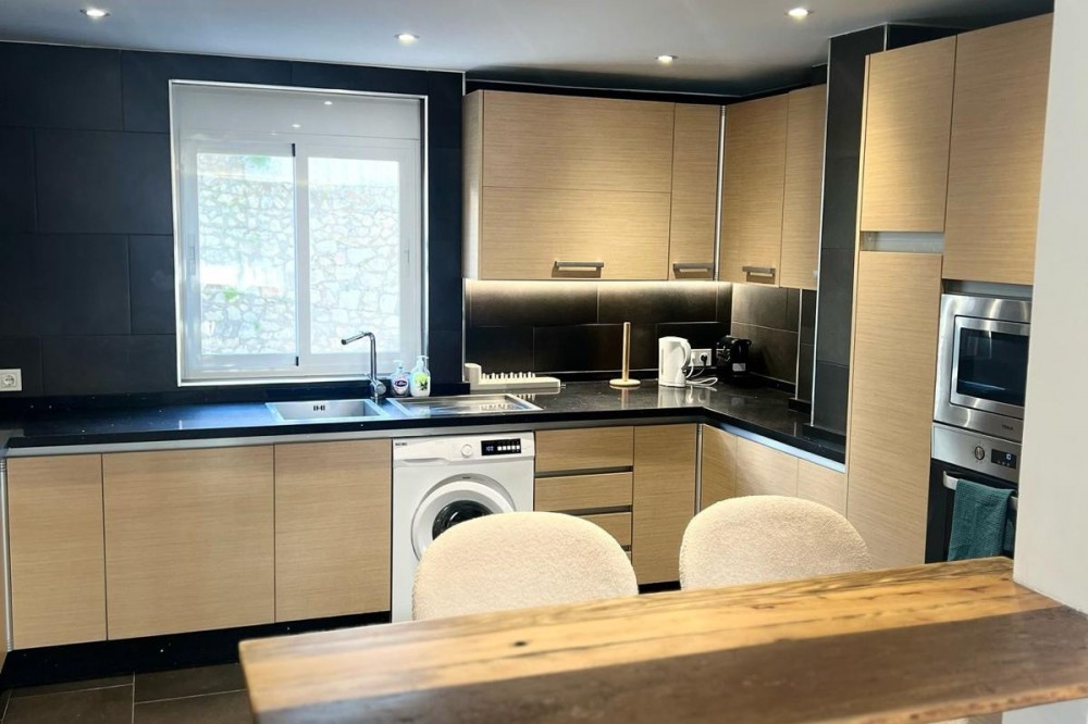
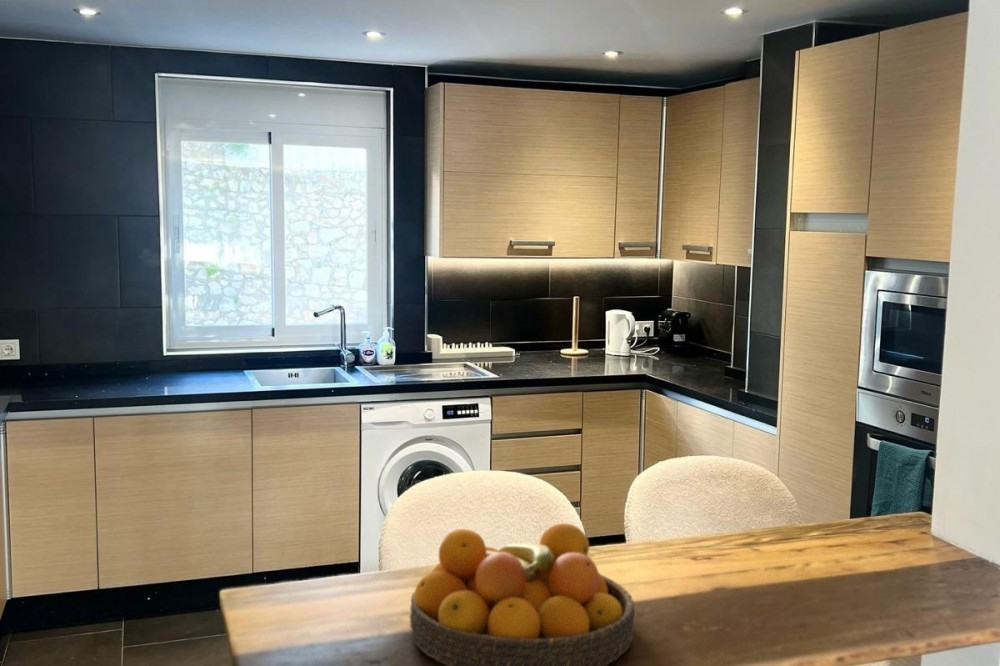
+ fruit bowl (522, 582)
